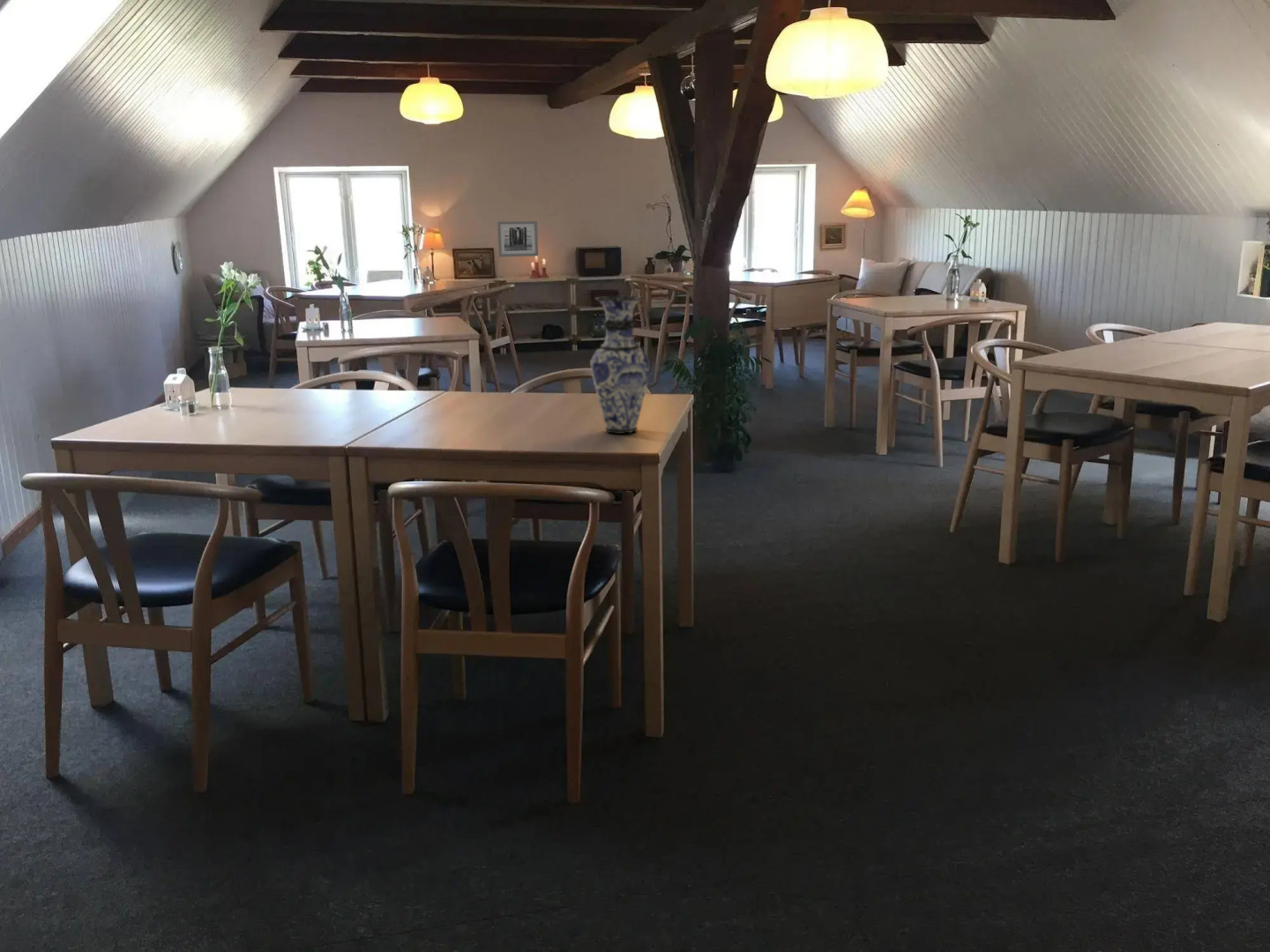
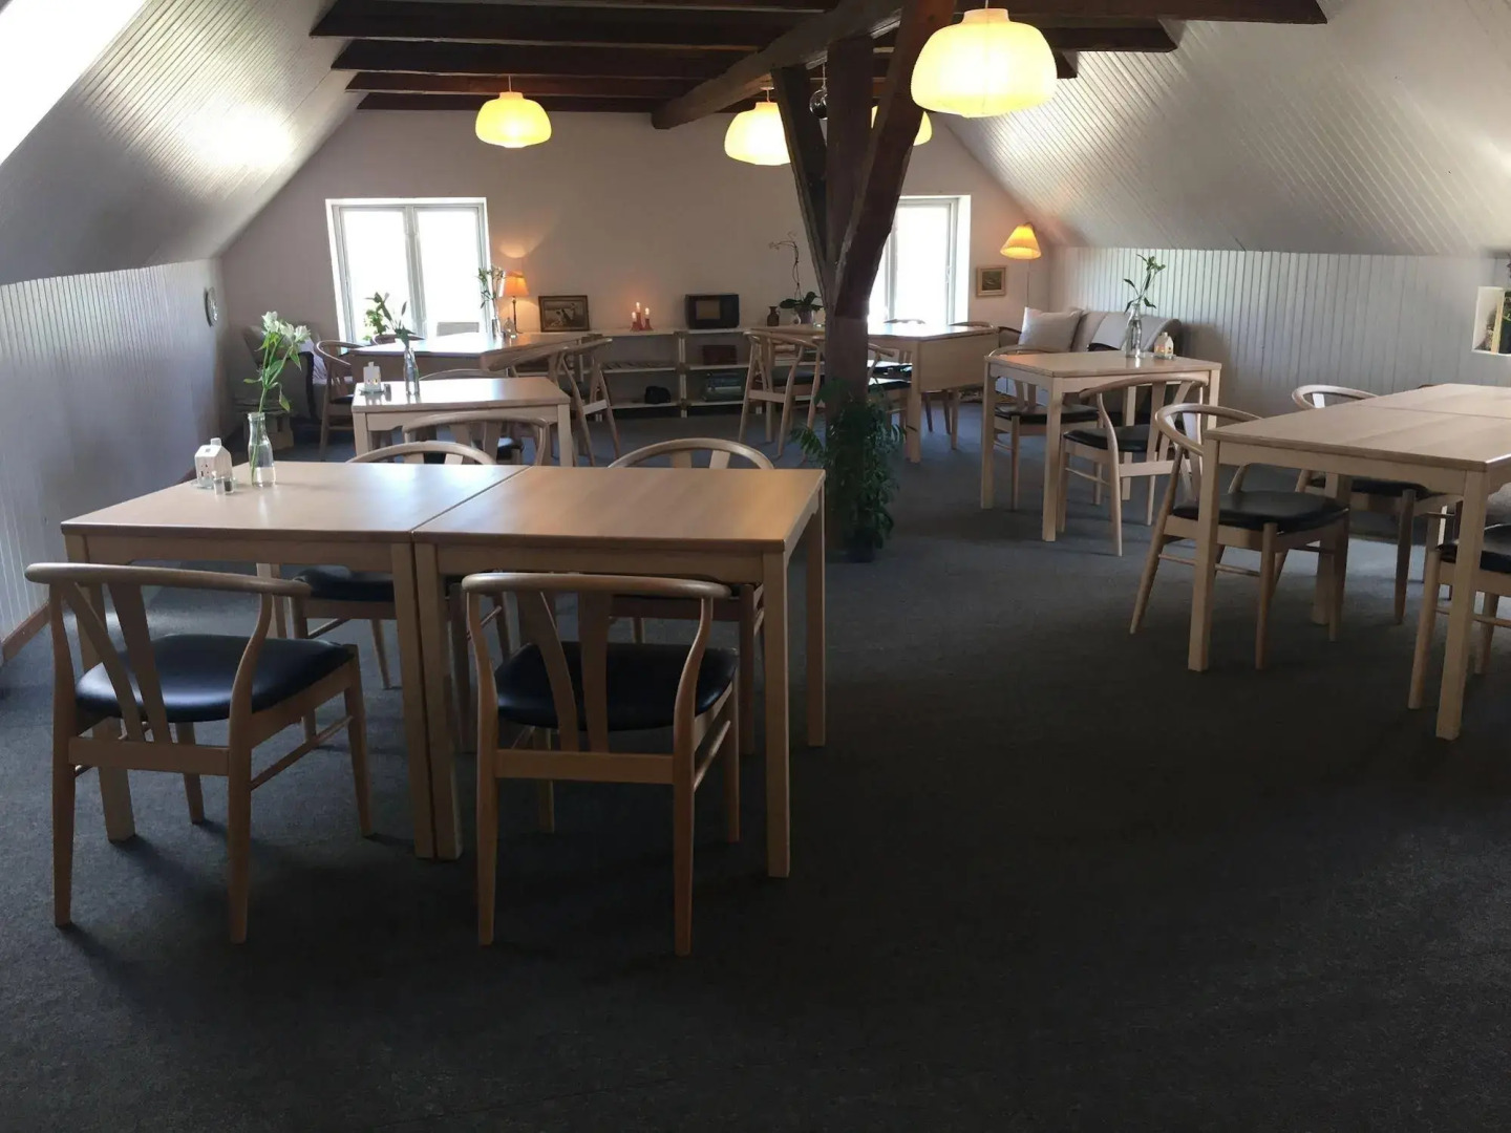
- vase (620, 365)
- wall art (518, 239)
